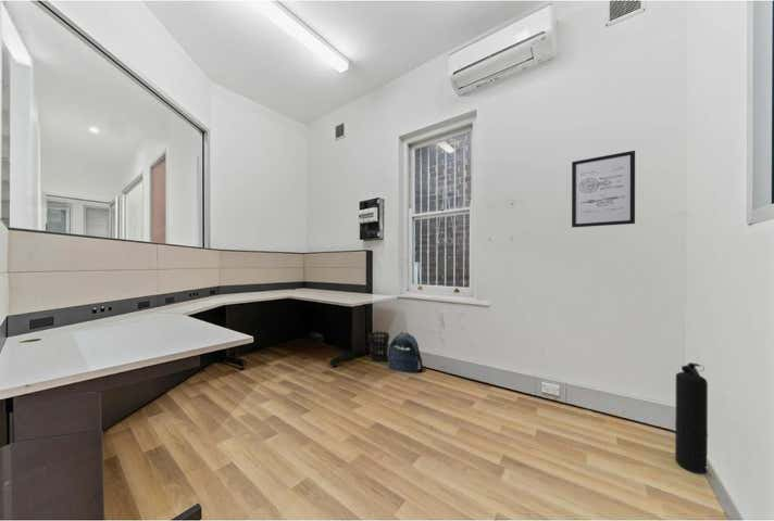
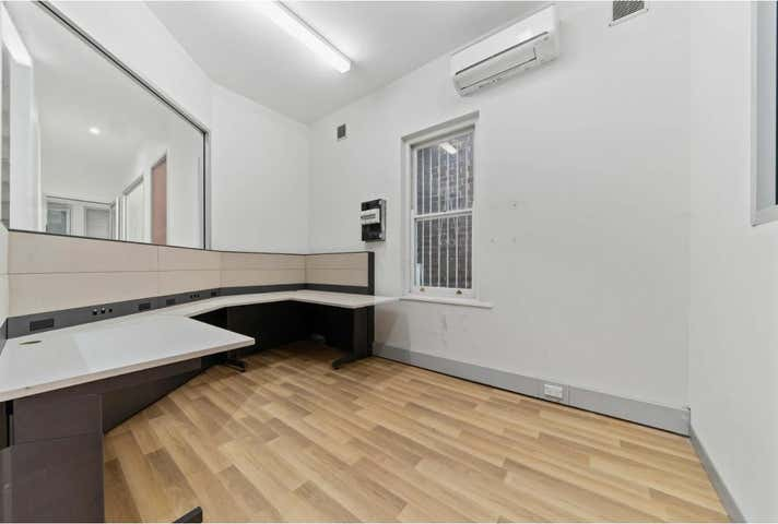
- backpack (405, 350)
- wastebasket (378, 346)
- wall art (601, 191)
- fire extinguisher (690, 411)
